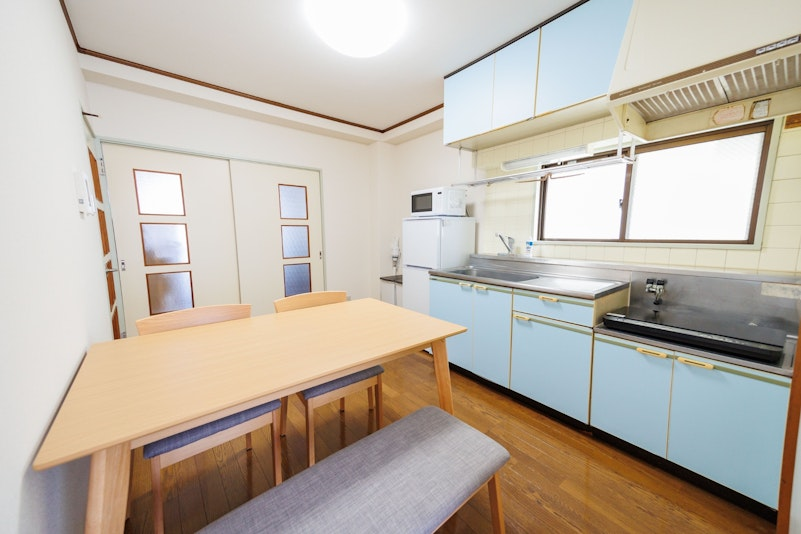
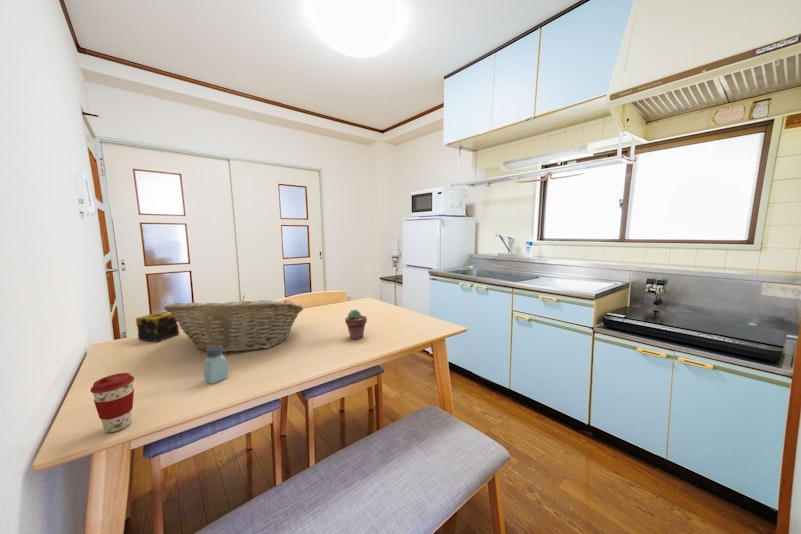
+ coffee cup (115, 402)
+ fruit basket (239, 317)
+ potted succulent (356, 323)
+ saltshaker (215, 363)
+ candle (158, 326)
